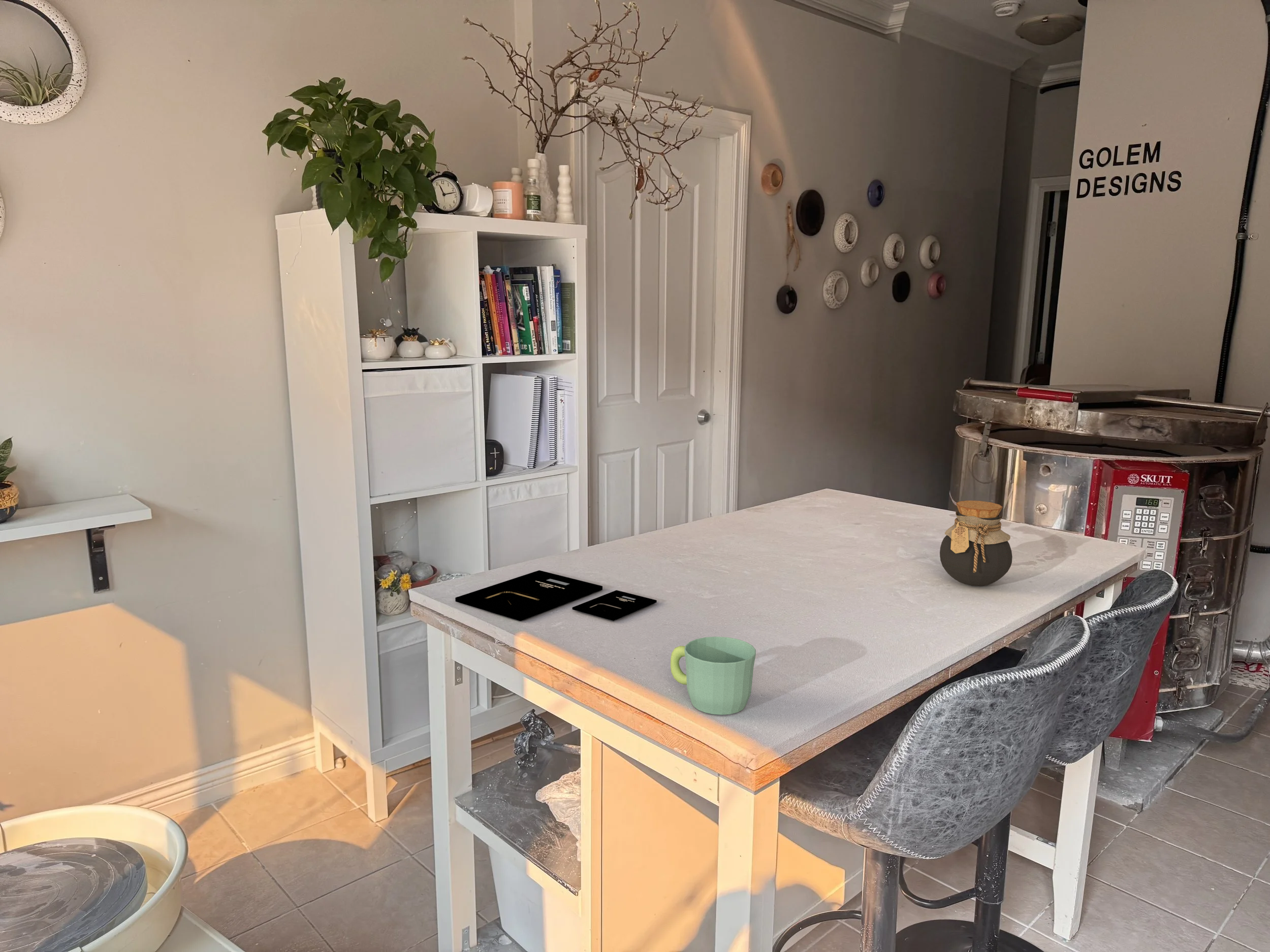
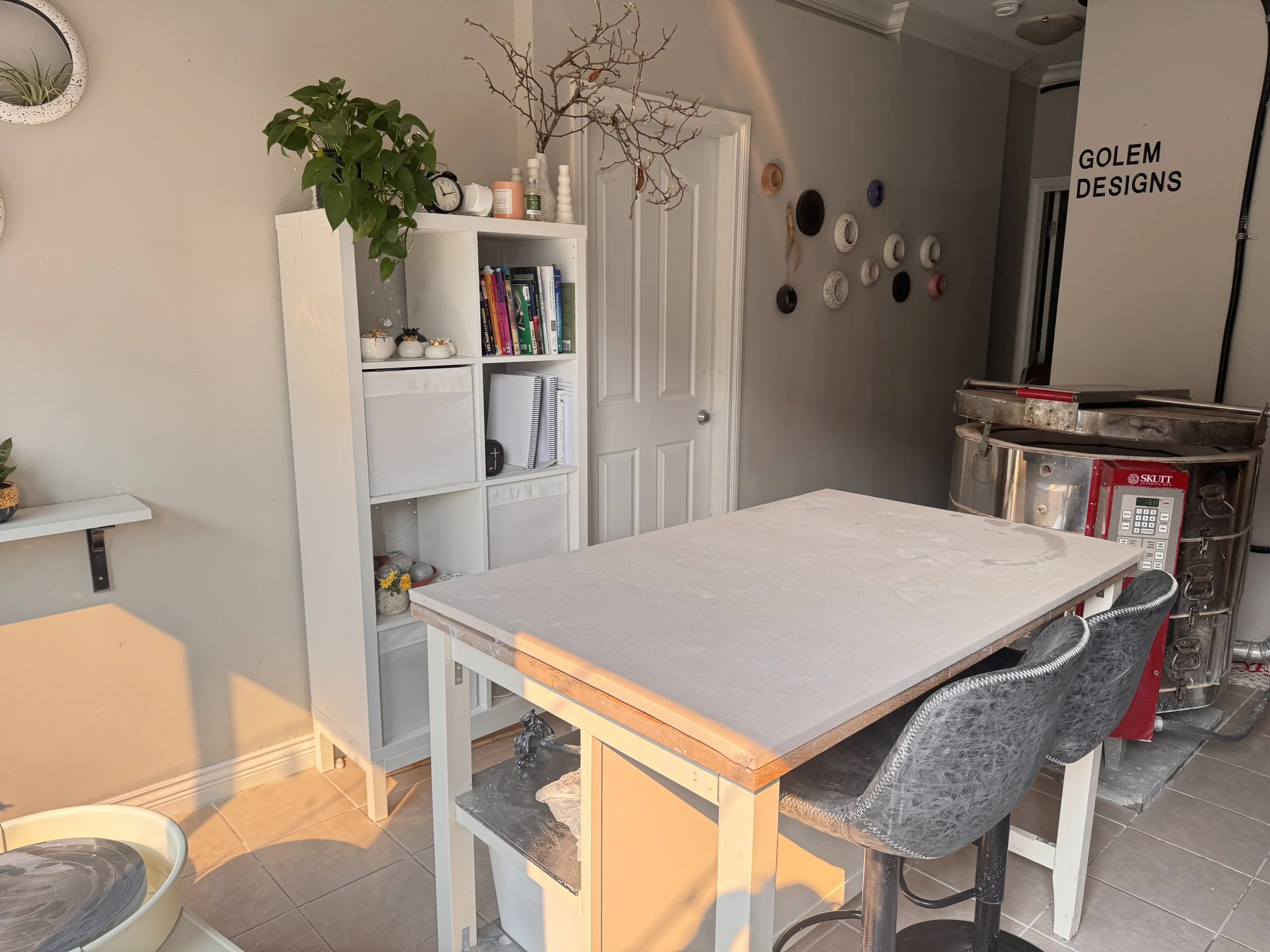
- jar (974, 545)
- award (556, 600)
- mug (710, 673)
